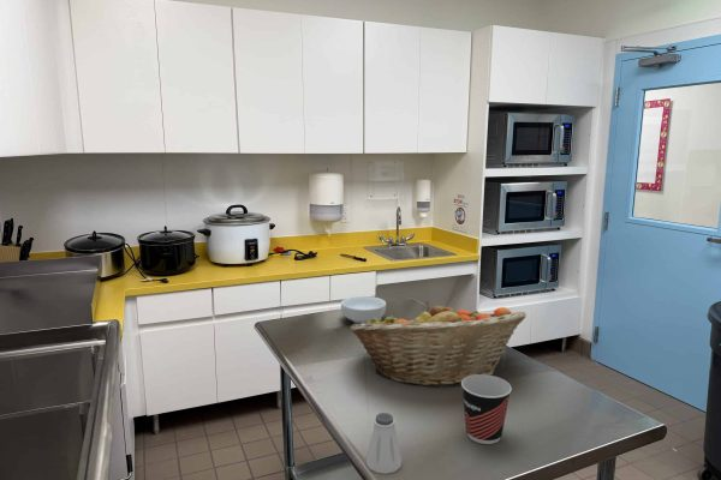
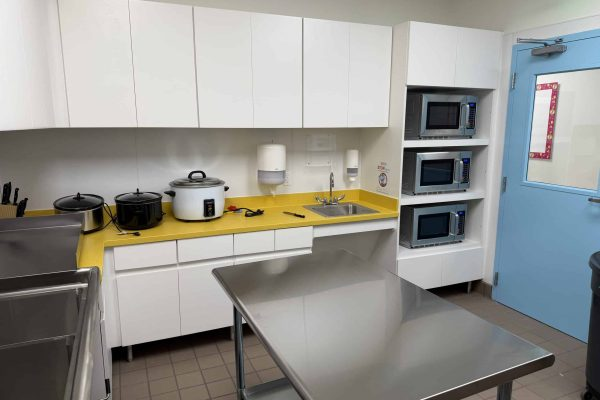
- cup (484, 409)
- fruit basket (436, 334)
- cereal bowl (363, 311)
- saltshaker (383, 439)
